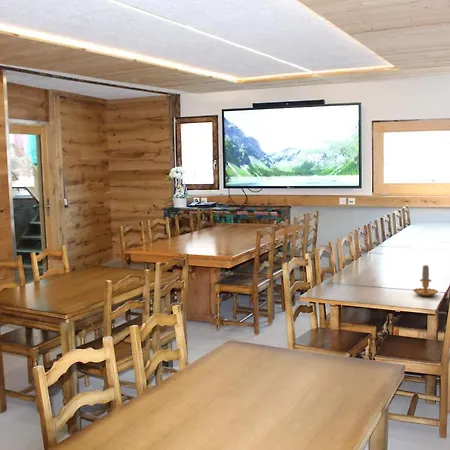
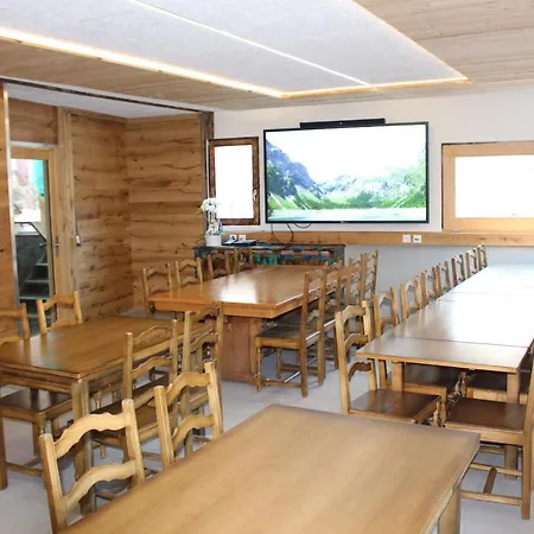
- candle (425, 278)
